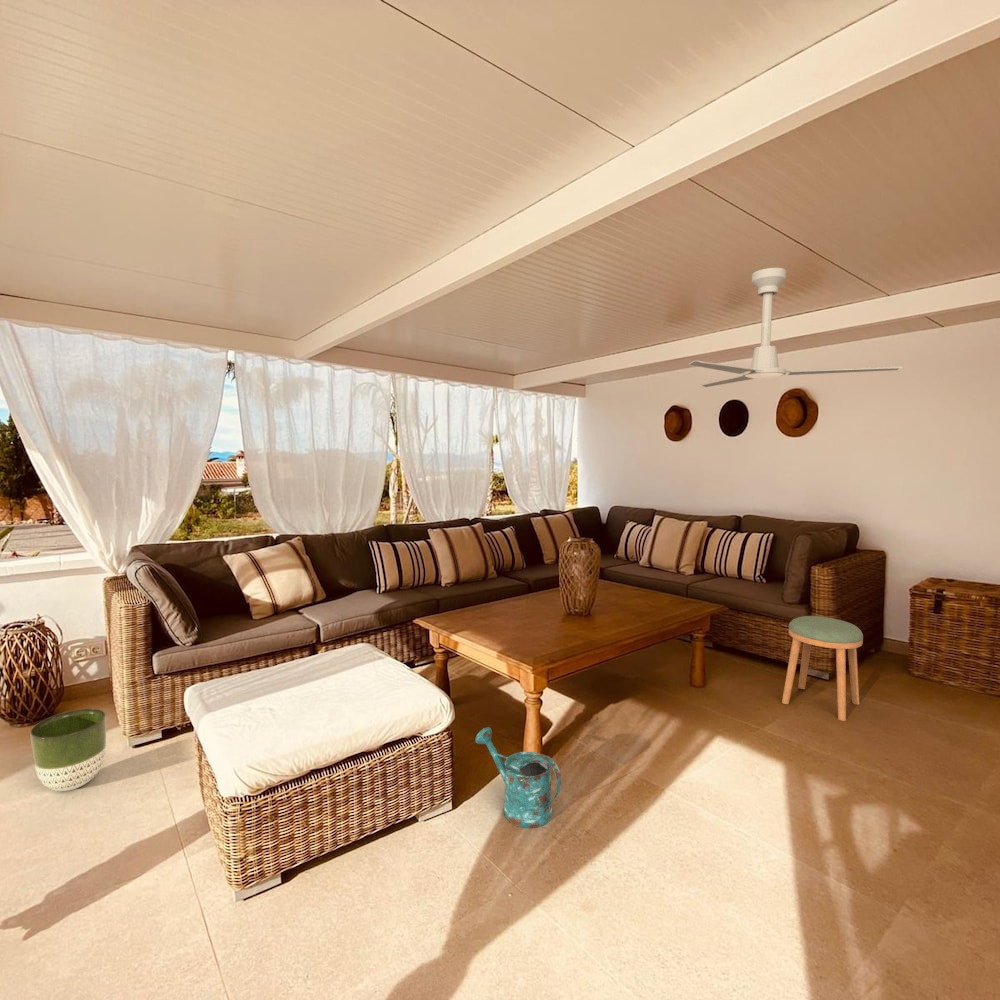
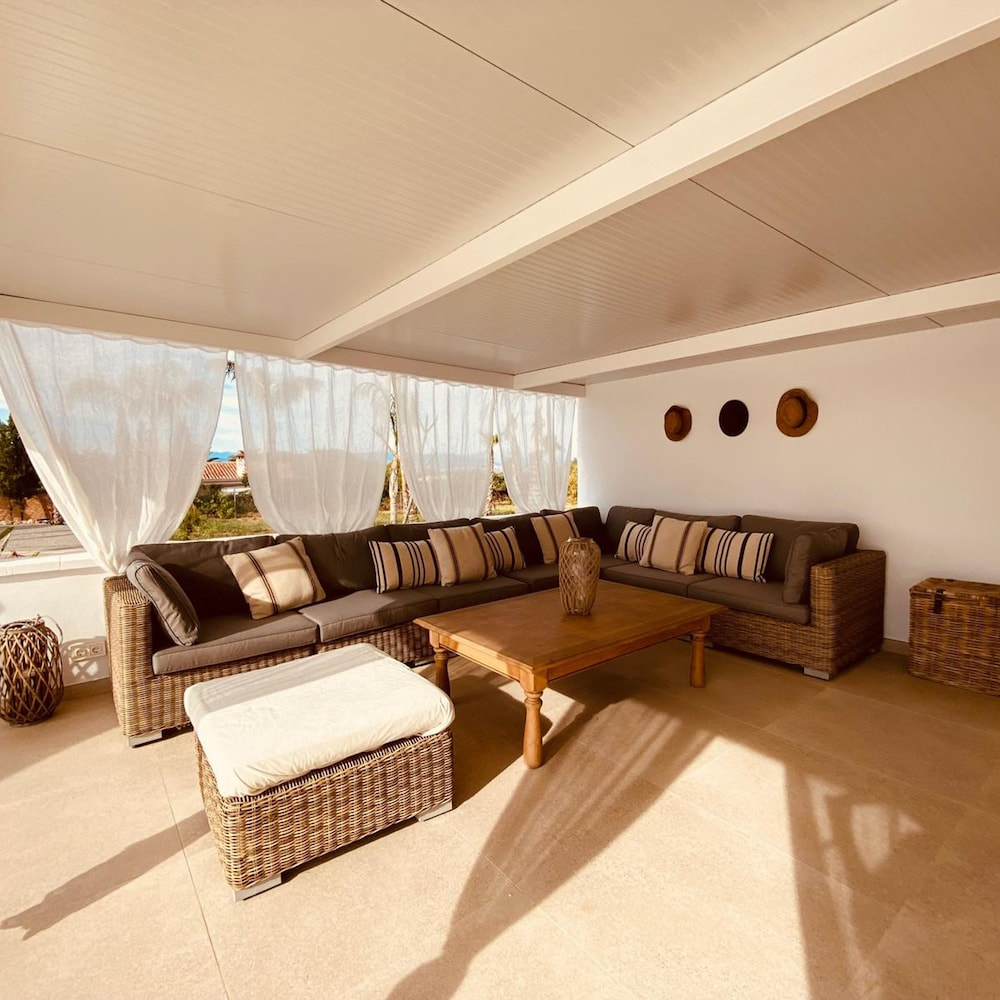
- planter (71, 753)
- stool (836, 662)
- watering can (515, 774)
- ceiling fan (771, 319)
